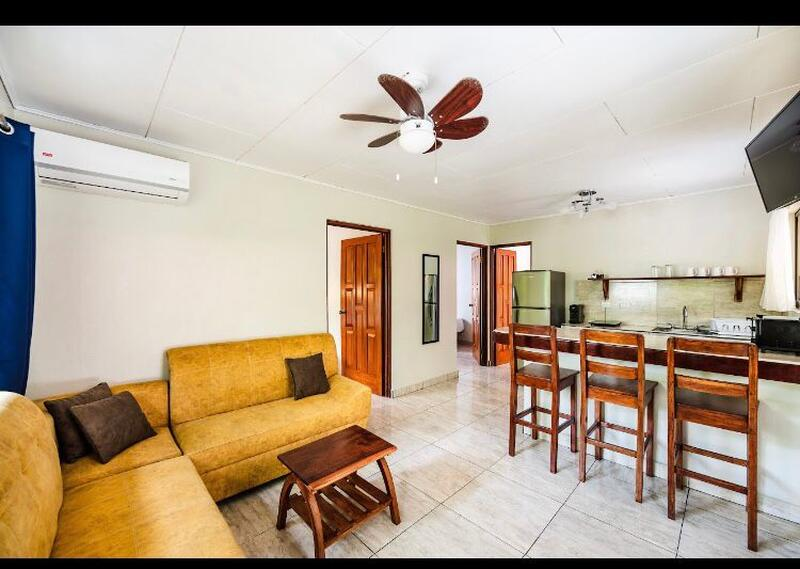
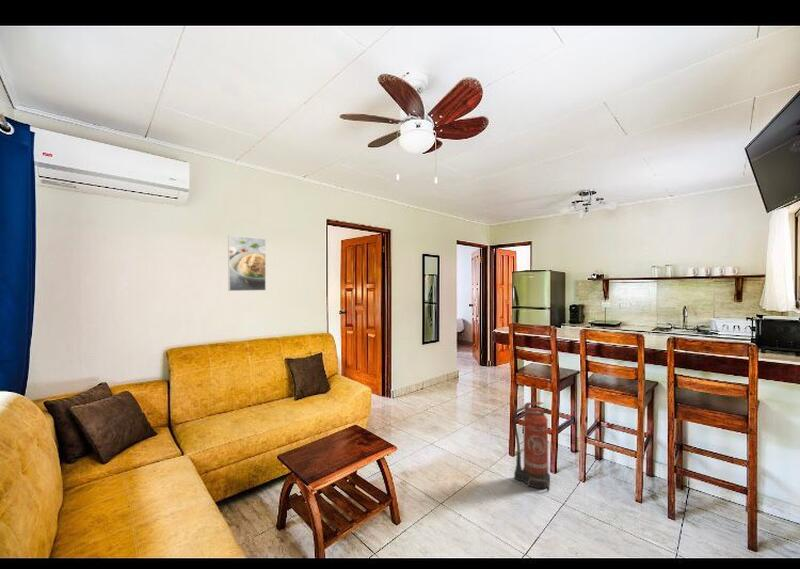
+ fire extinguisher (531, 441)
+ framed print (247, 264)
